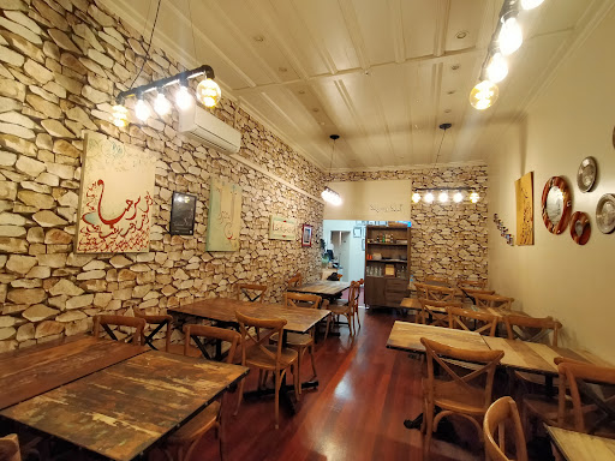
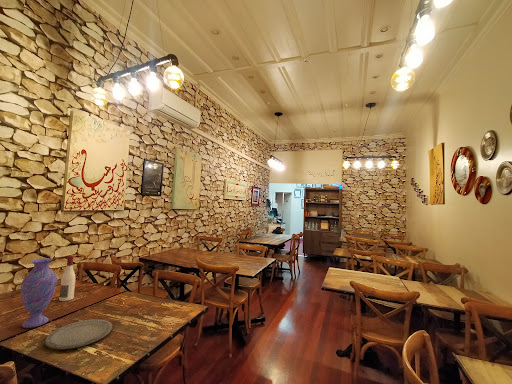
+ vase (38, 291)
+ alcohol (68, 277)
+ plate (80, 333)
